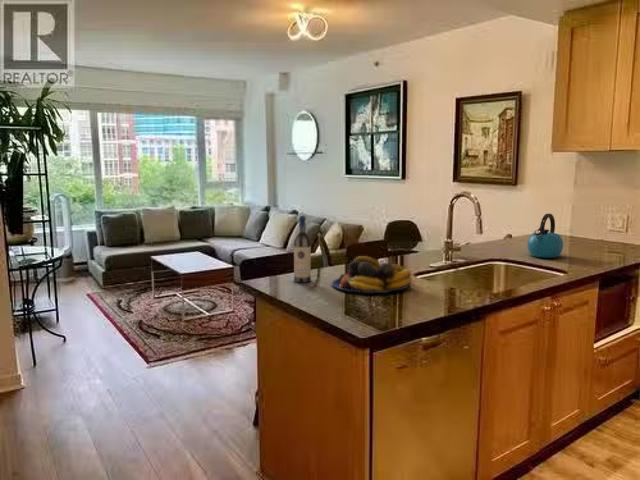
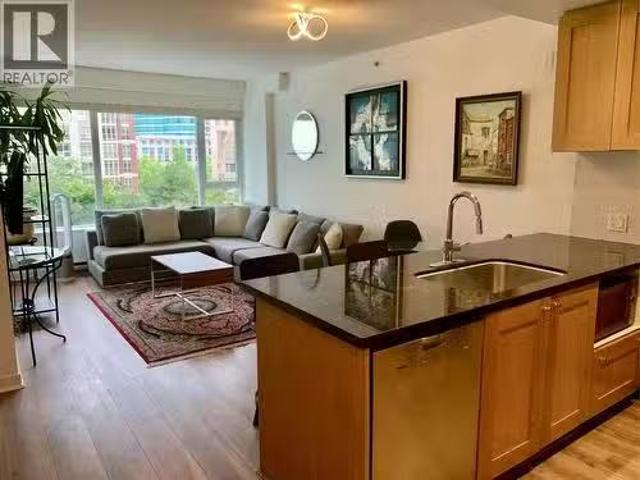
- fruit bowl (370, 270)
- kettle (544, 235)
- wine bottle (302, 248)
